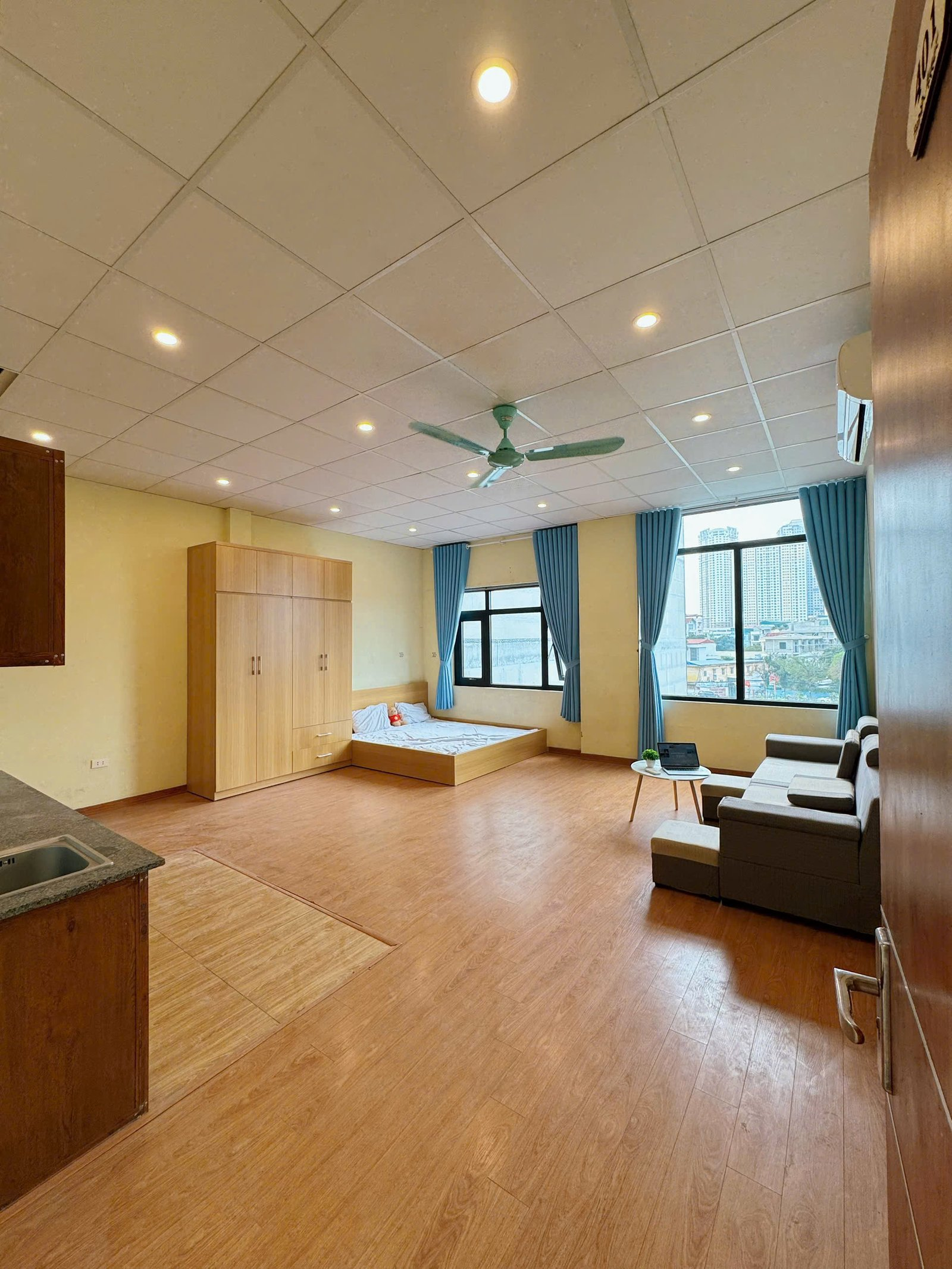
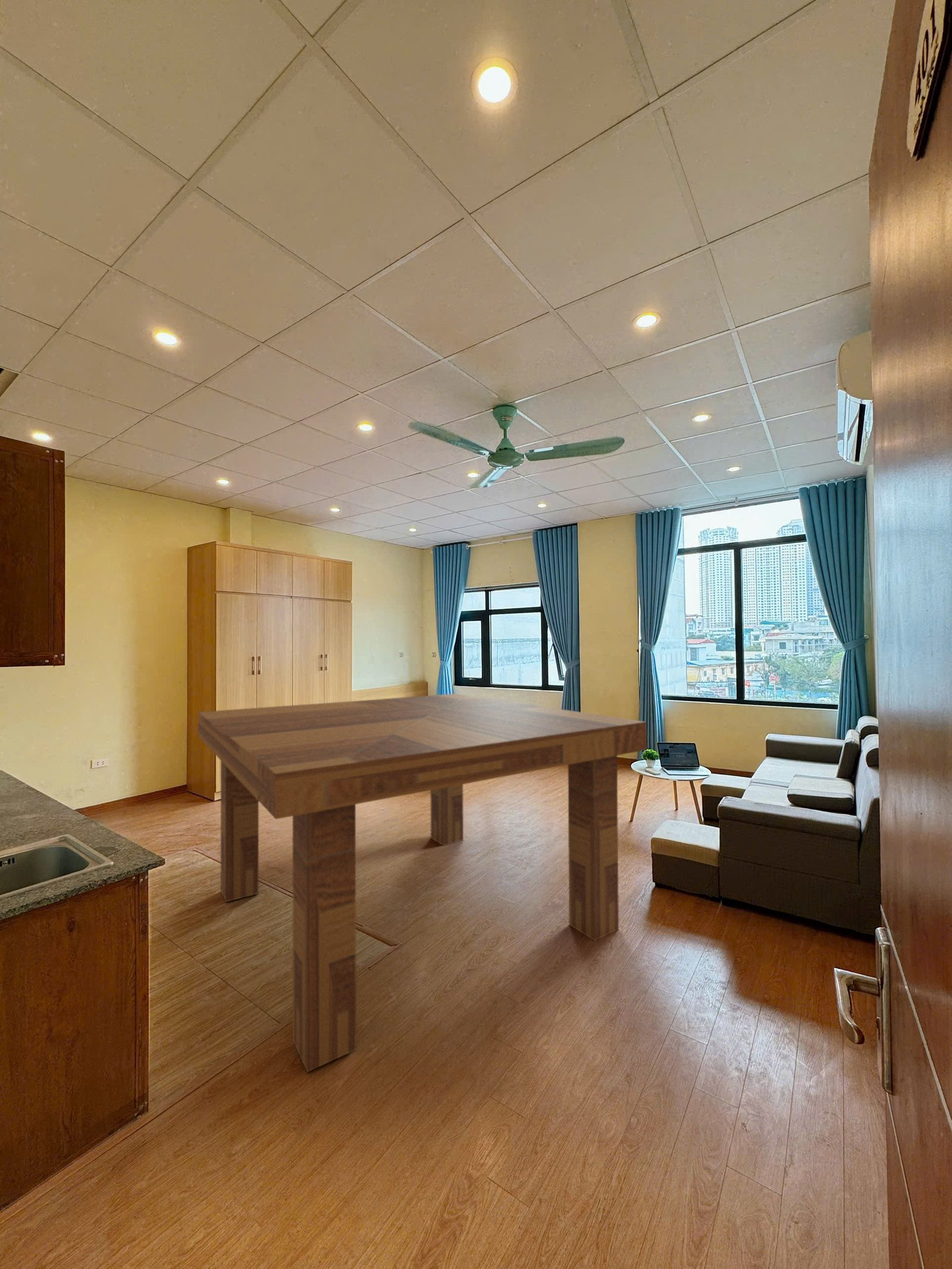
+ dining table (402, 795)
